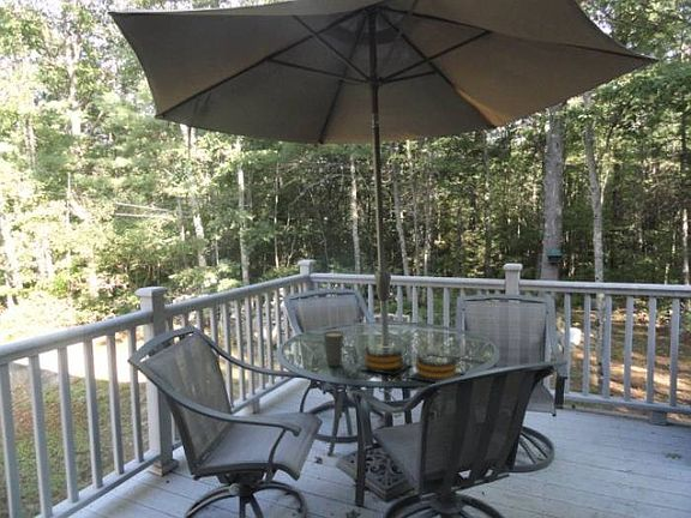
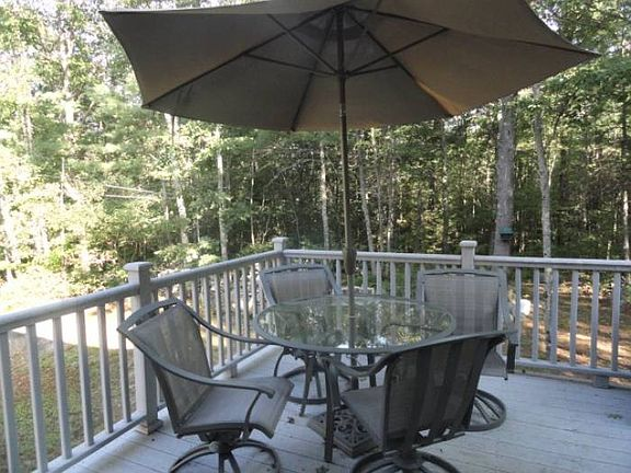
- cup (334, 349)
- speaker (409, 363)
